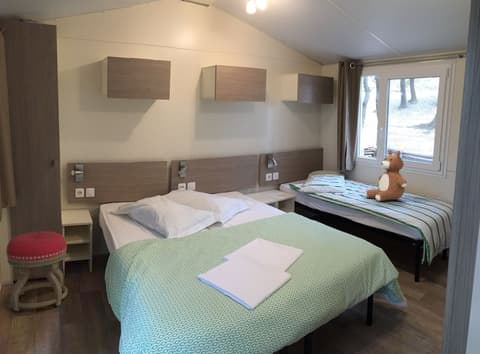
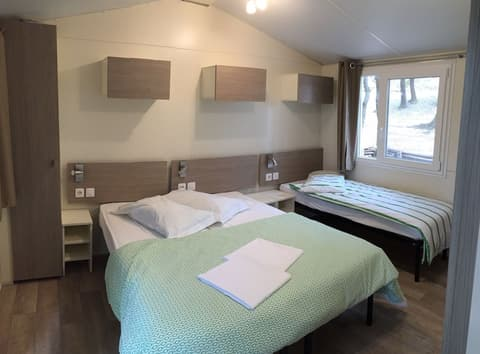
- stool (38, 266)
- teddy bear (386, 174)
